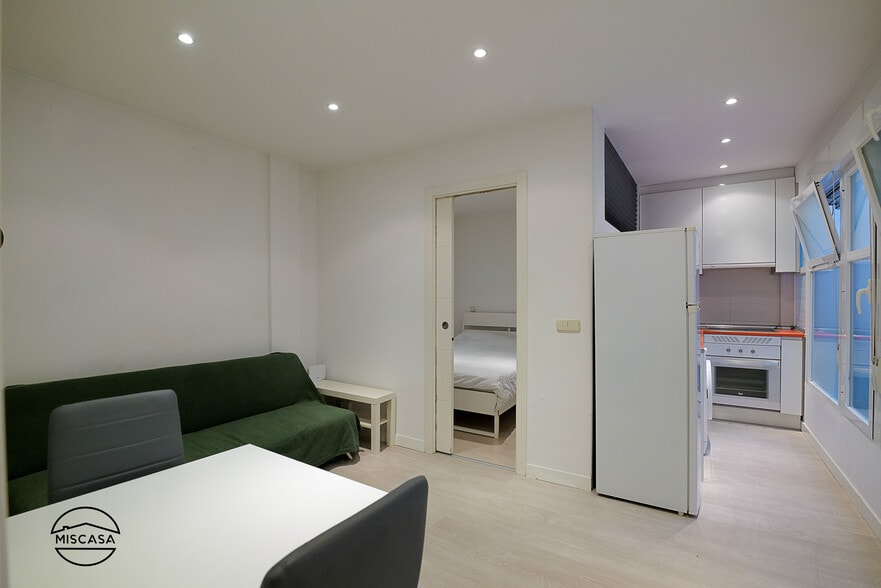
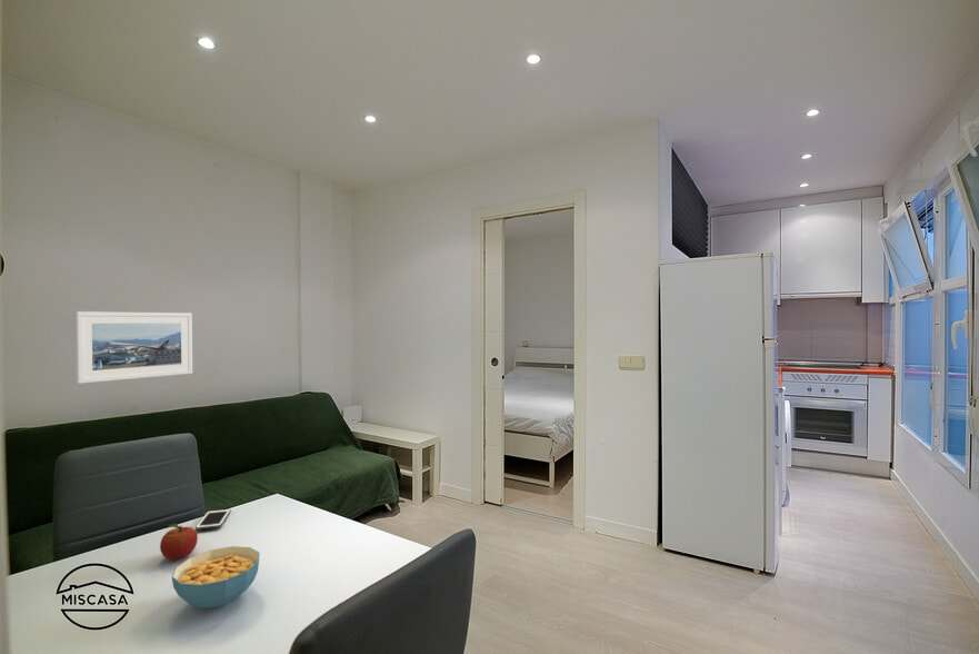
+ cereal bowl (218, 583)
+ cell phone (213, 518)
+ fruit (179, 539)
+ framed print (139, 345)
